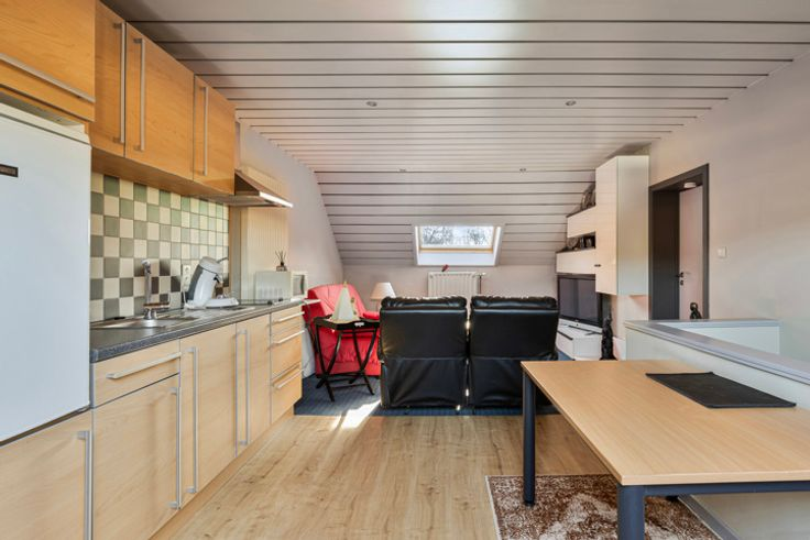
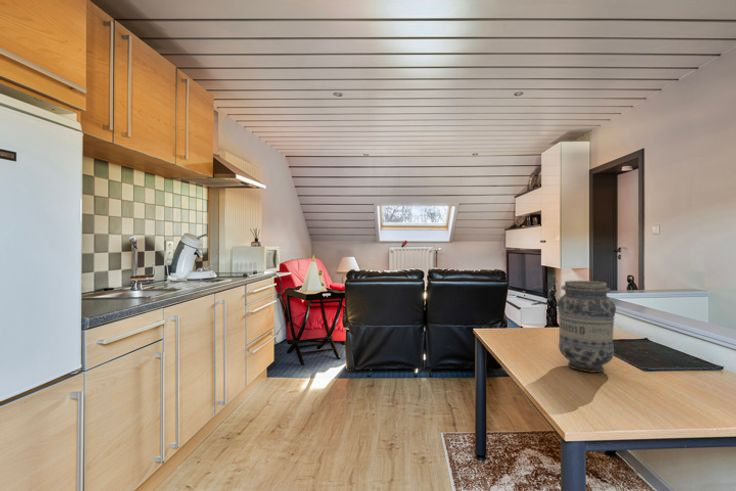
+ vase (585, 324)
